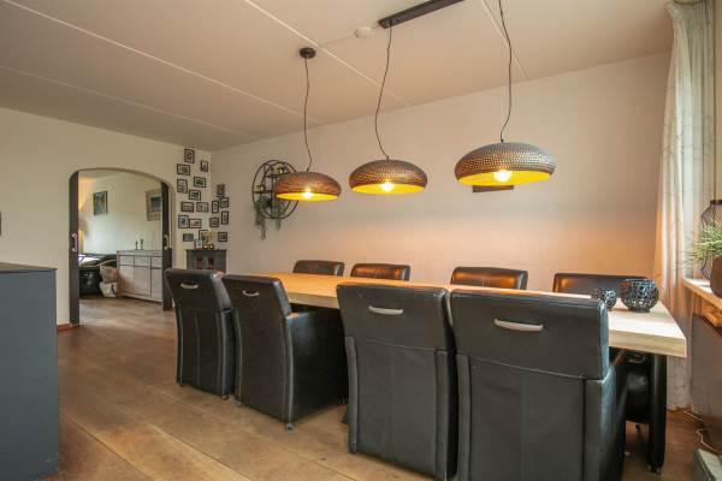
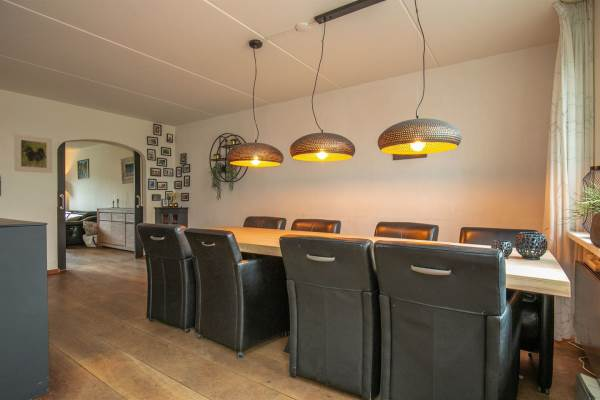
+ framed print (33, 154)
